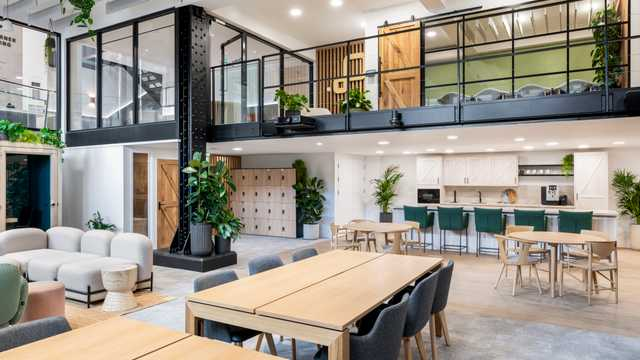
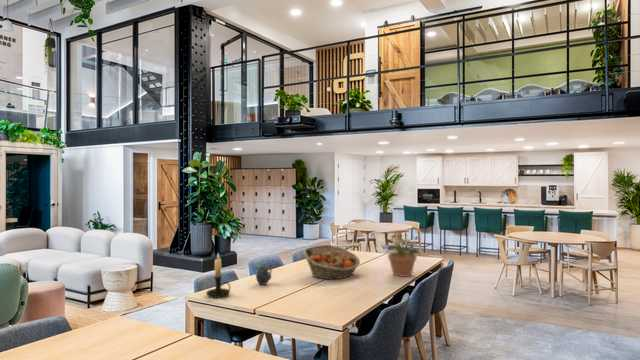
+ fruit basket (331, 261)
+ teapot (263, 275)
+ candle holder (220, 274)
+ potted plant (402, 255)
